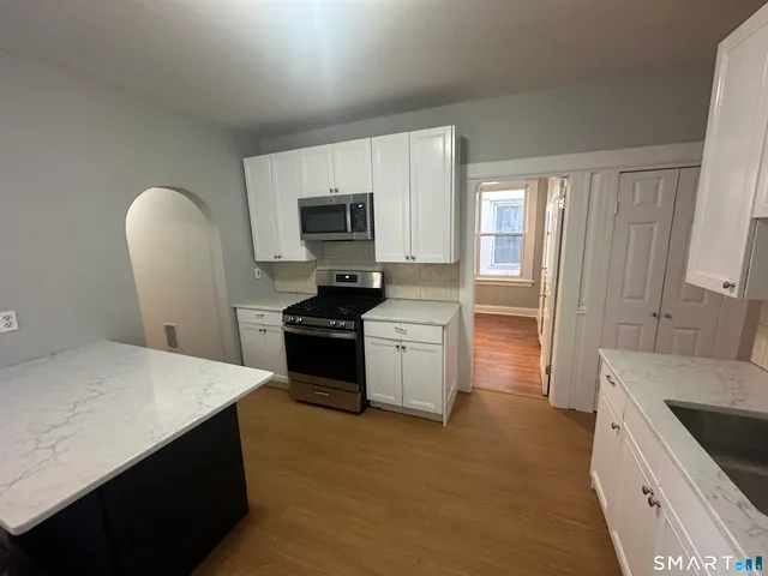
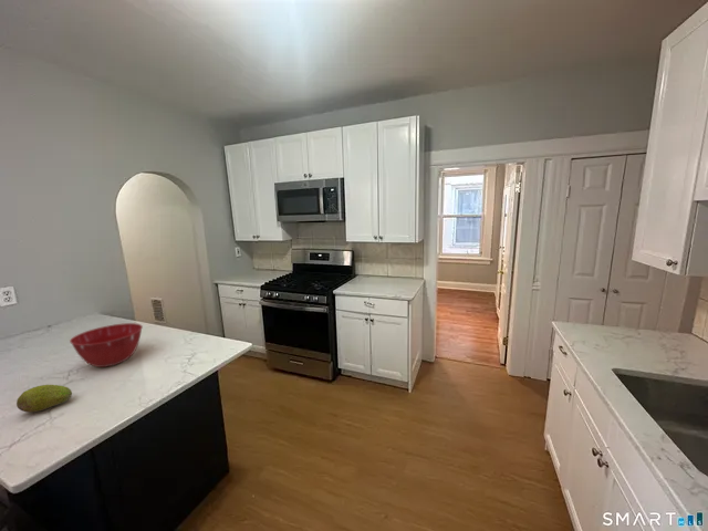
+ fruit (45, 396)
+ mixing bowl (111, 346)
